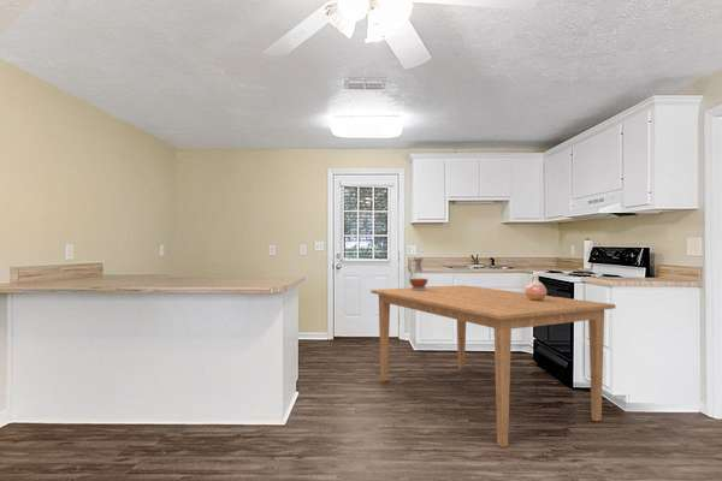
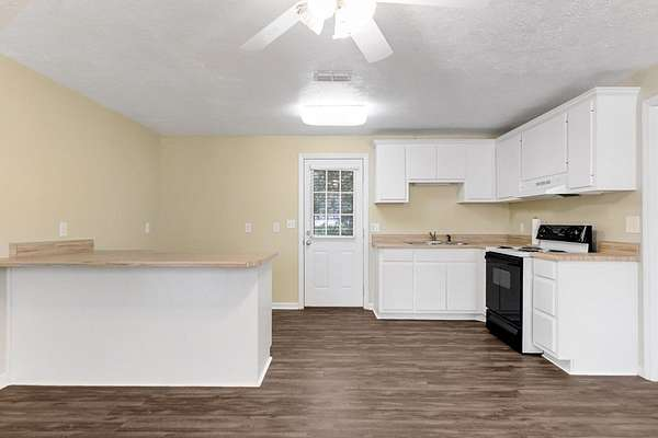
- dining table (464, 346)
- pitcher (418, 269)
- vase (535, 286)
